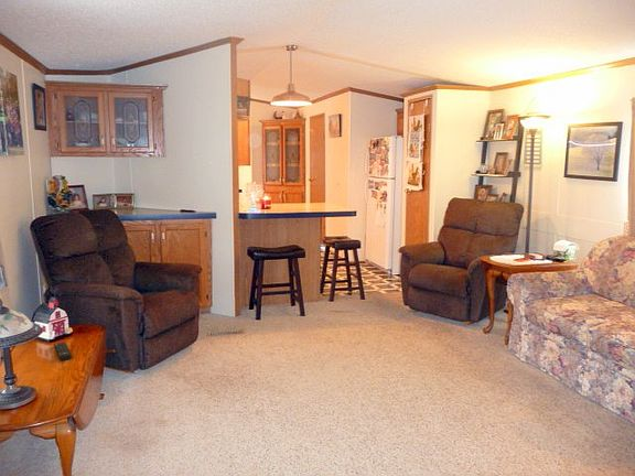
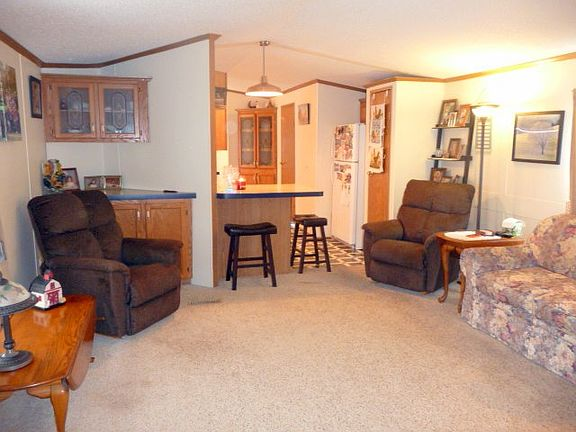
- remote control (62, 350)
